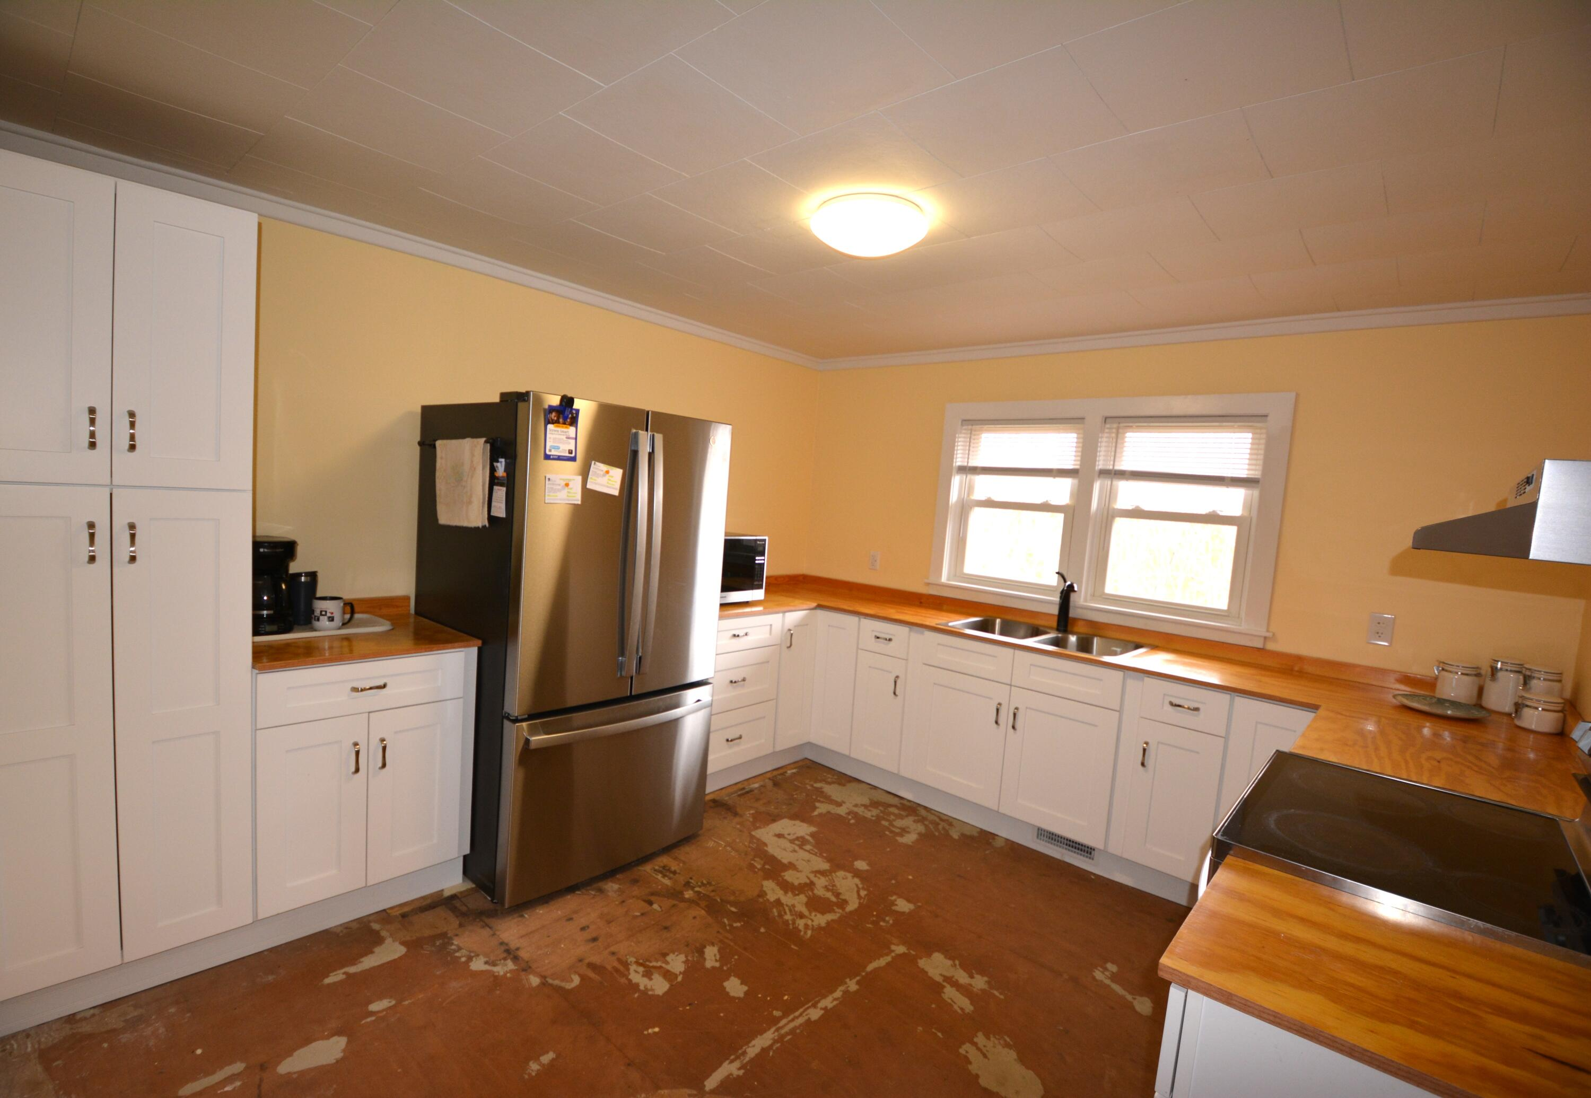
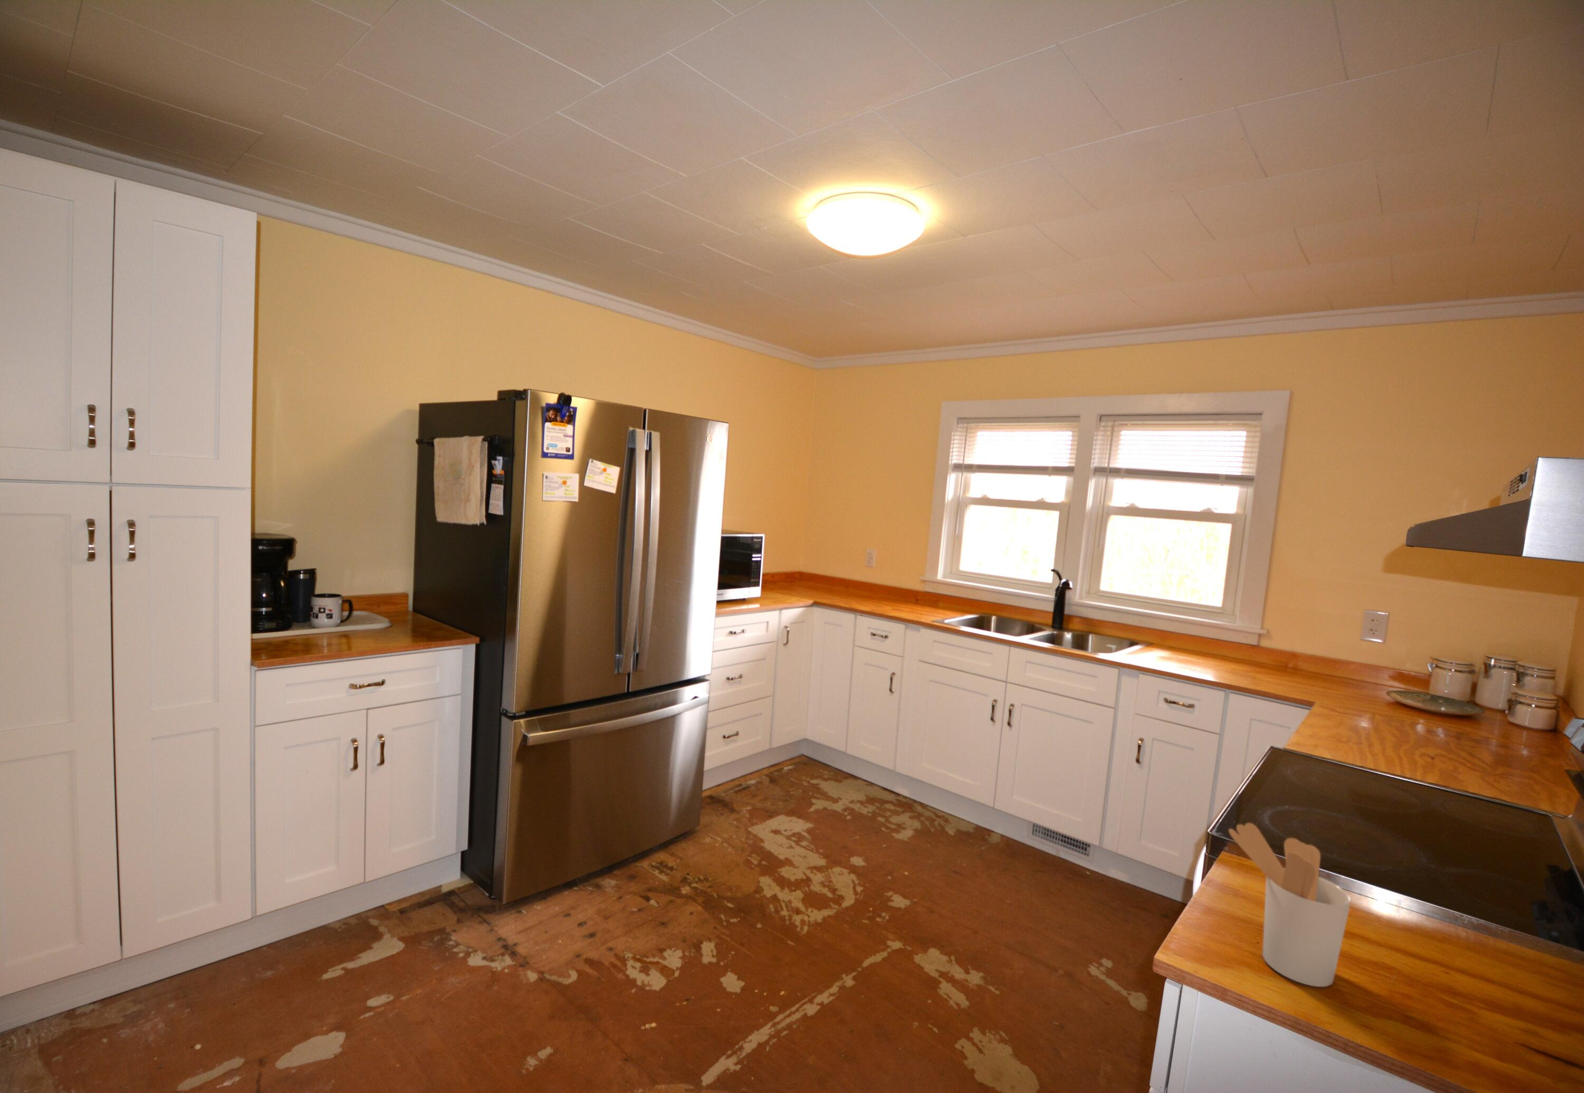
+ utensil holder (1283, 898)
